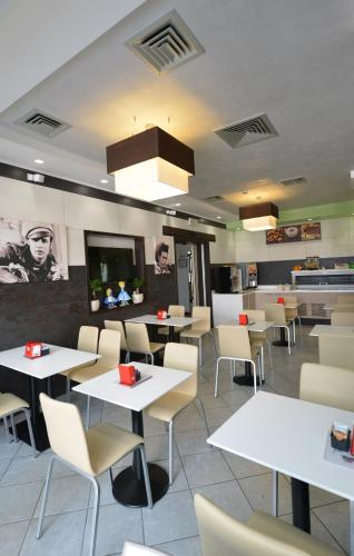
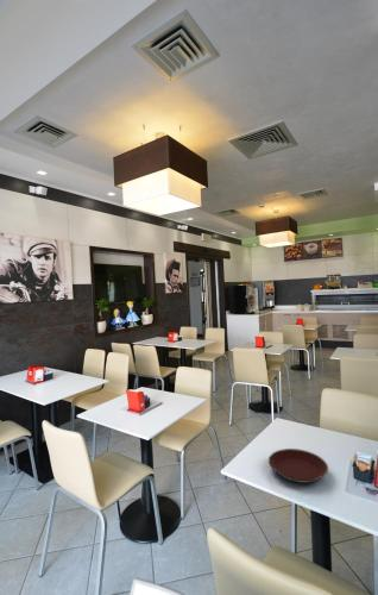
+ plate (297, 466)
